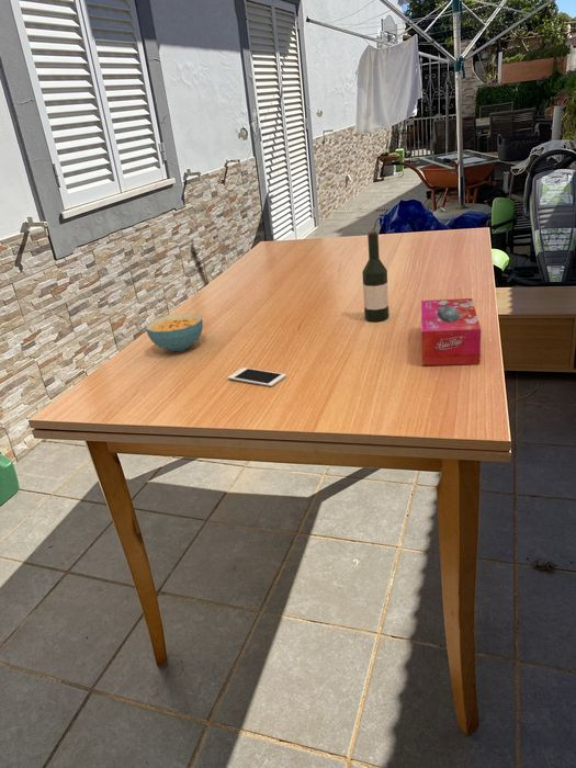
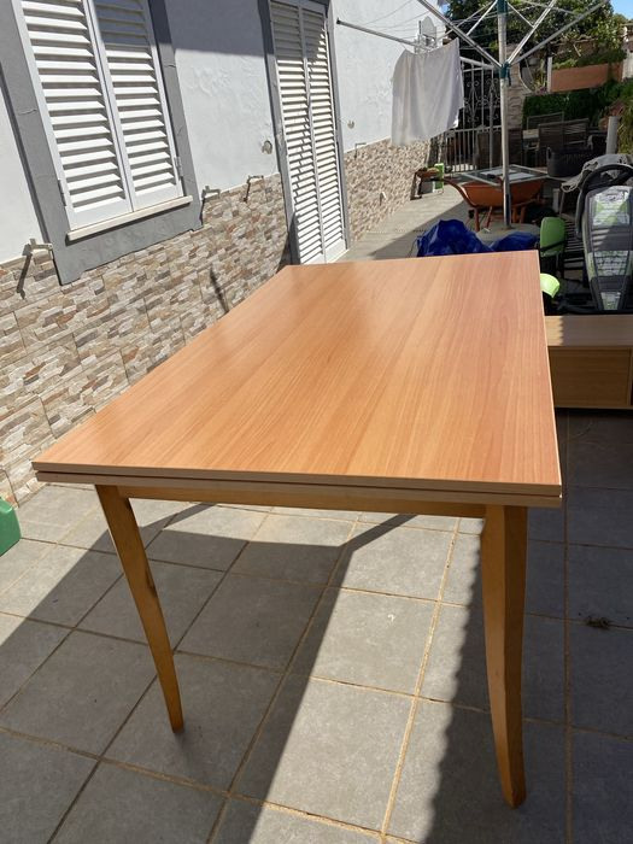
- cell phone (257, 376)
- tissue box (448, 329)
- wine bottle (374, 275)
- cereal bowl (177, 335)
